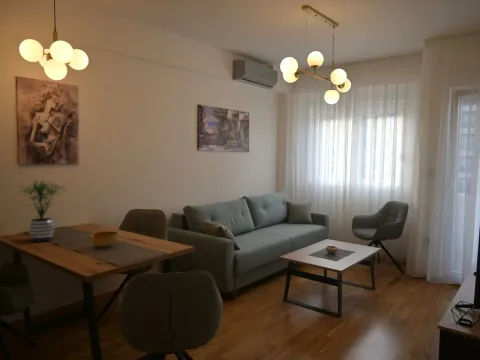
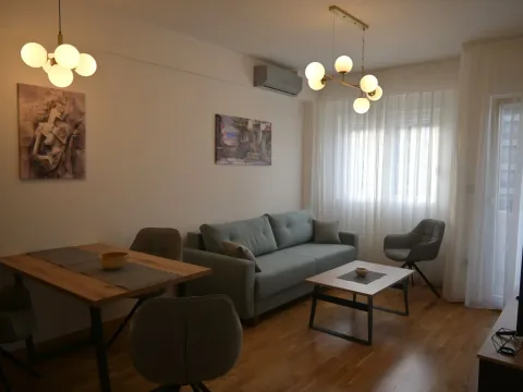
- potted plant (42, 209)
